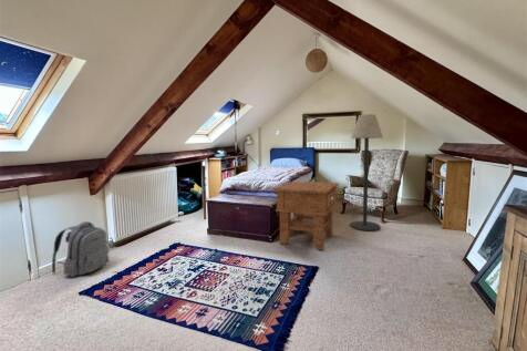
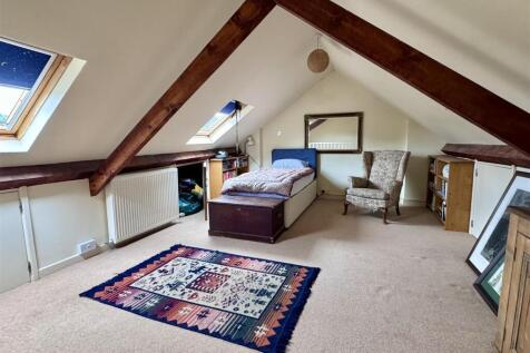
- floor lamp (365, 172)
- backpack (83, 245)
- side table (308, 213)
